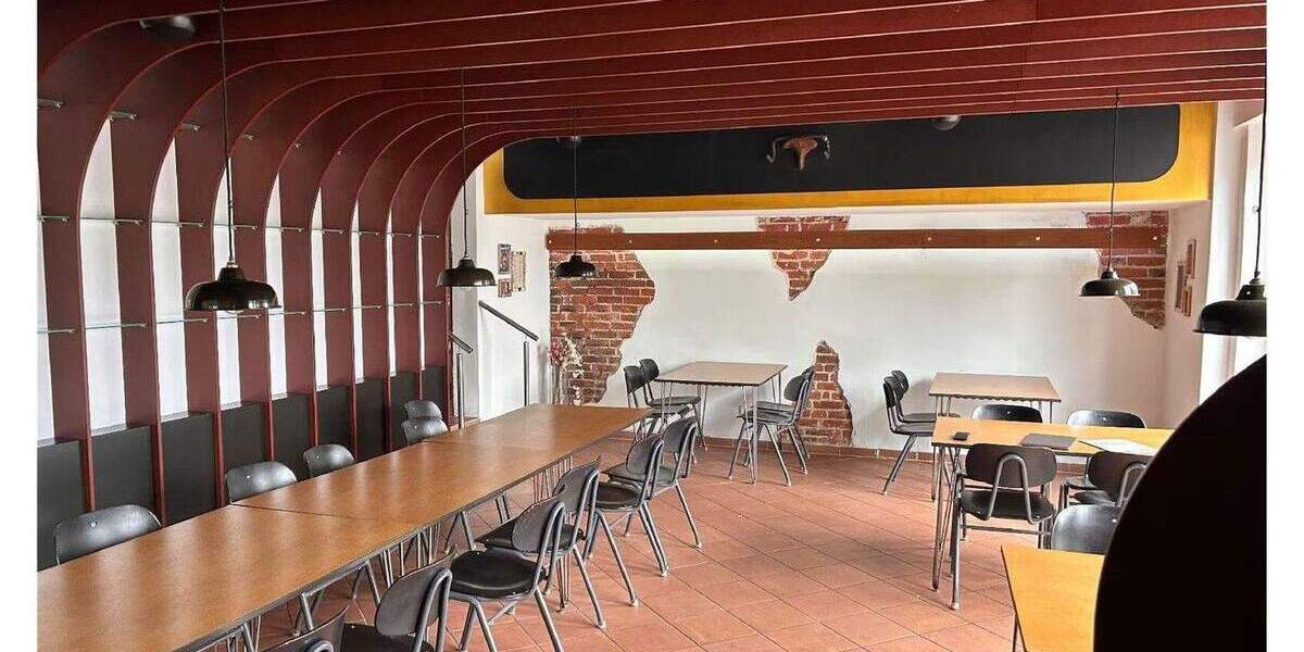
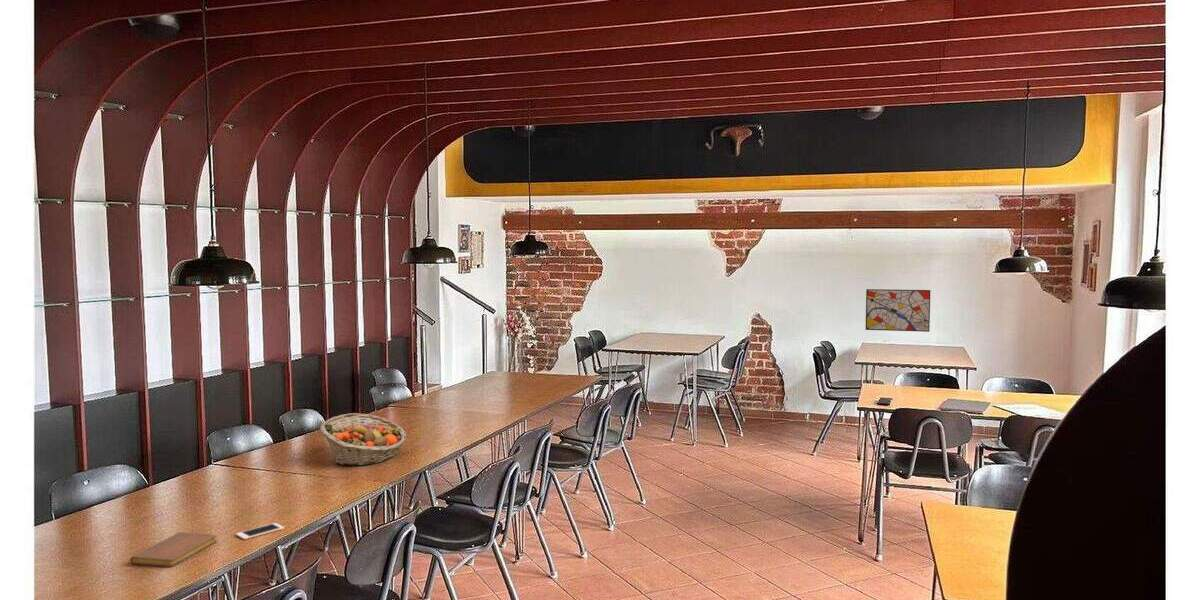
+ wall art (897, 310)
+ fruit basket (364, 438)
+ cell phone (260, 531)
+ notebook (175, 548)
